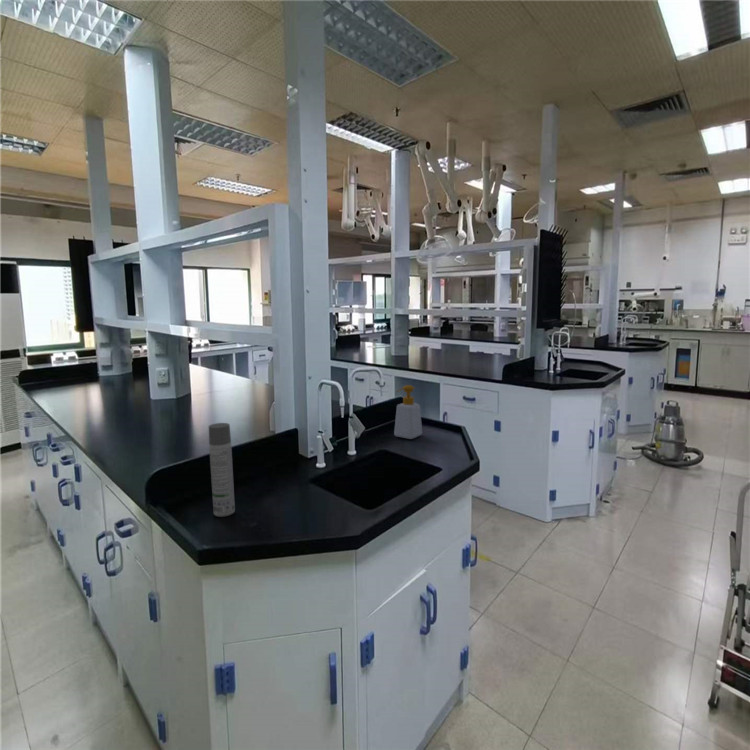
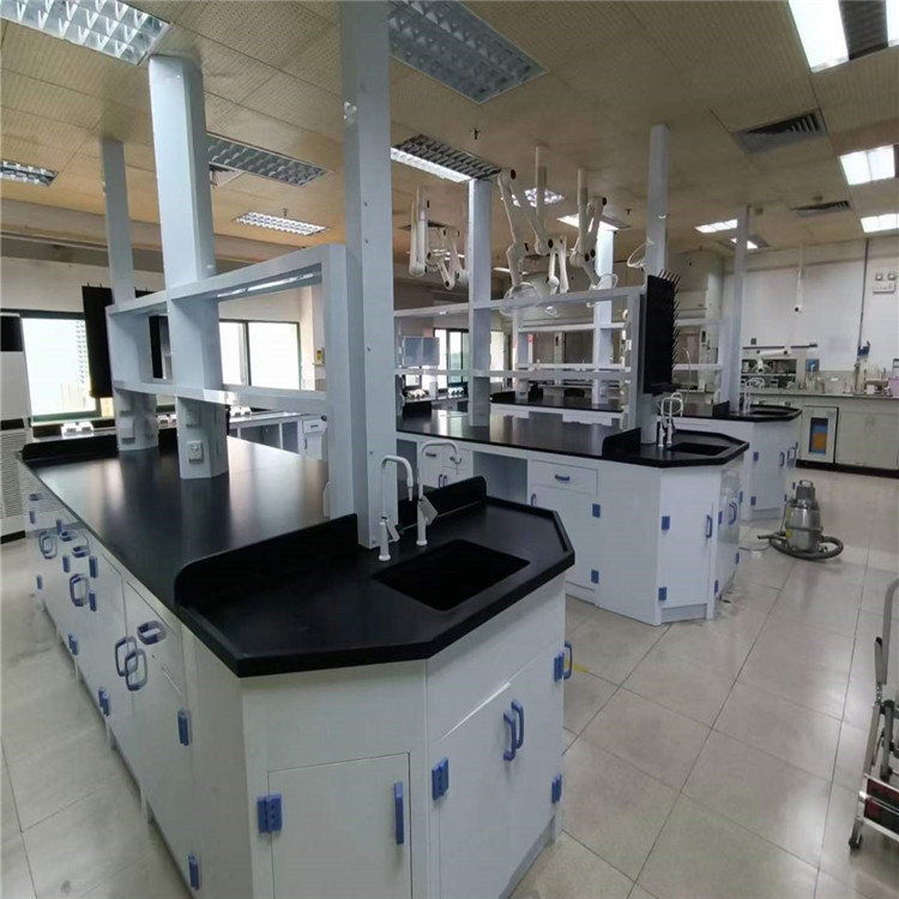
- soap bottle (405, 411)
- spray bottle (221, 469)
